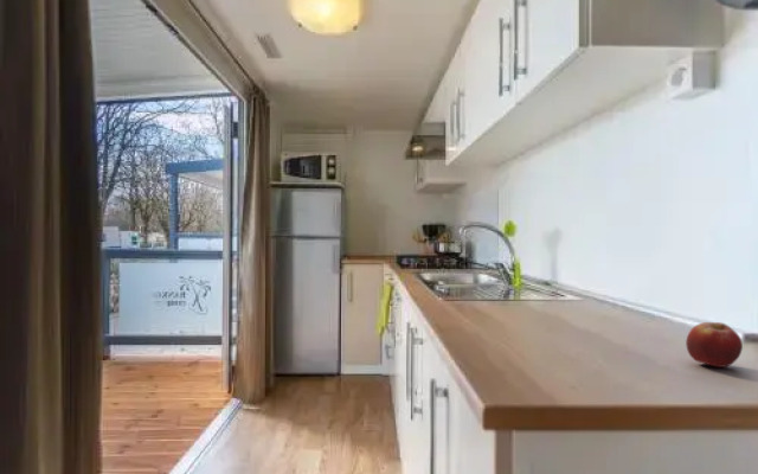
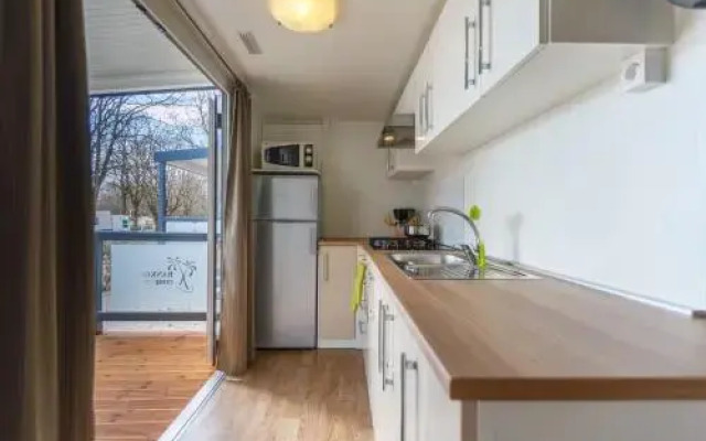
- fruit (713, 344)
